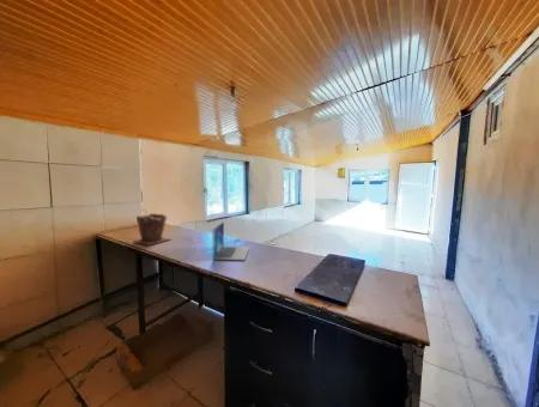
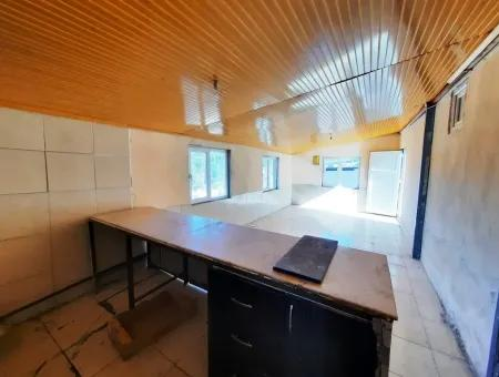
- plant pot (152, 227)
- laptop (232, 247)
